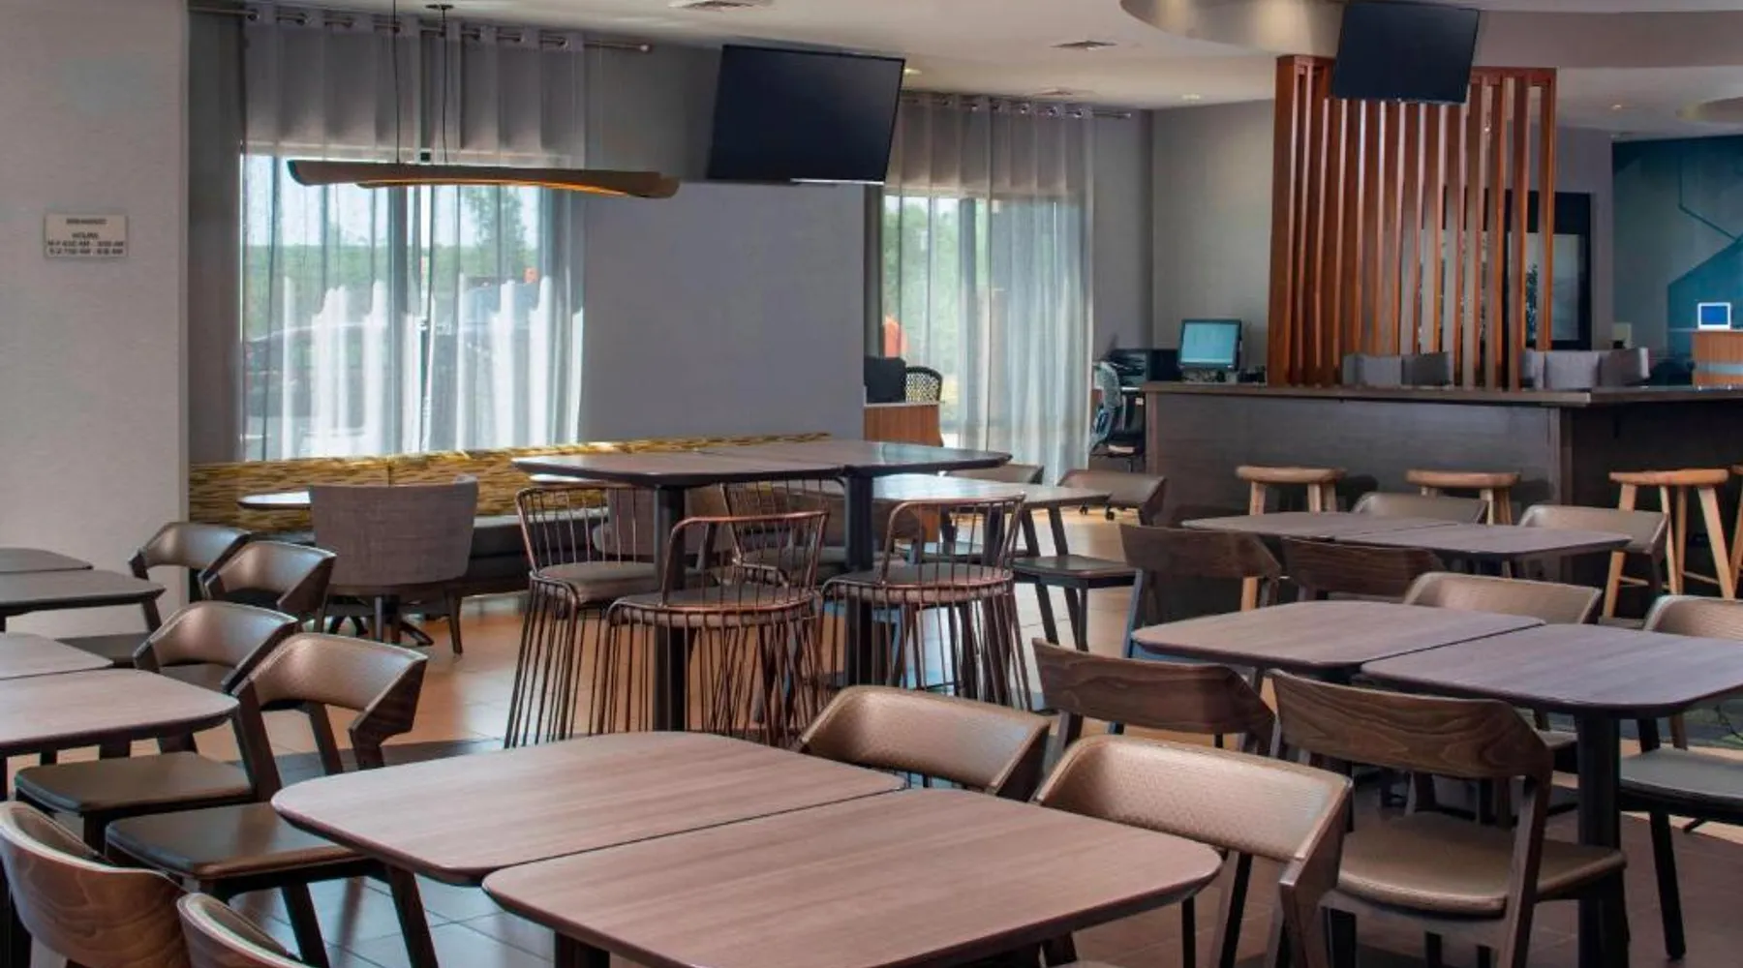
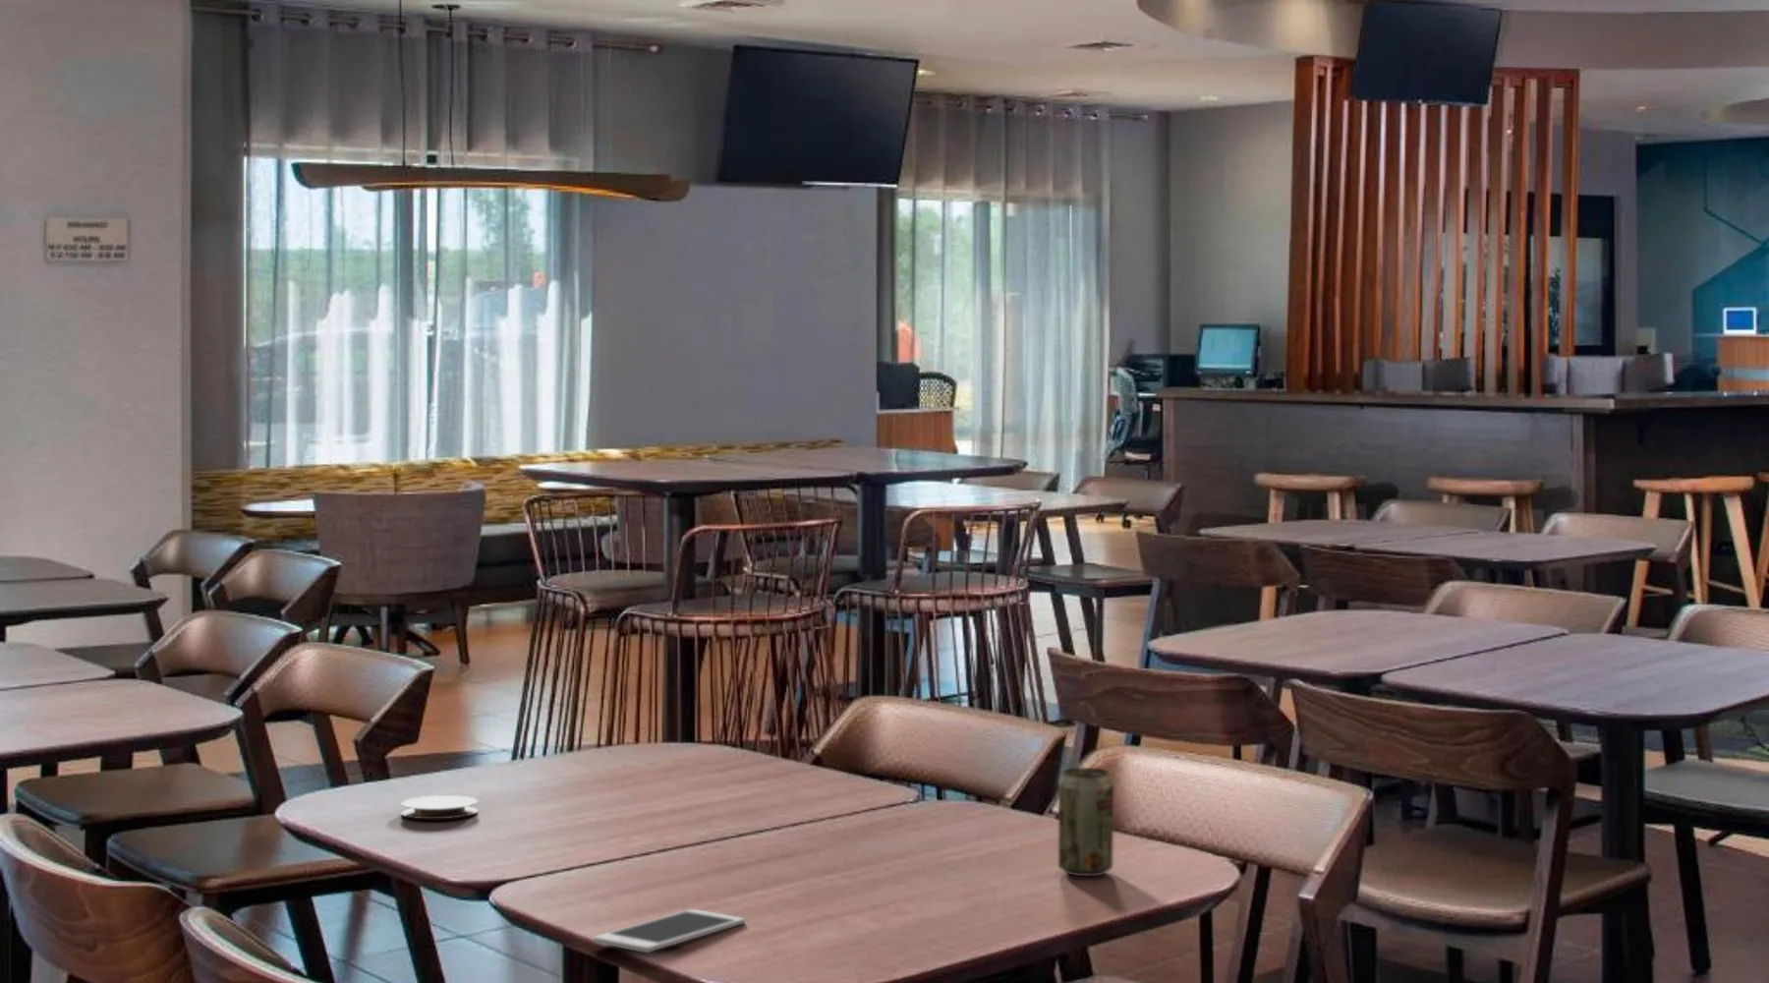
+ coaster (439, 807)
+ cell phone (670, 930)
+ beverage can (1085, 821)
